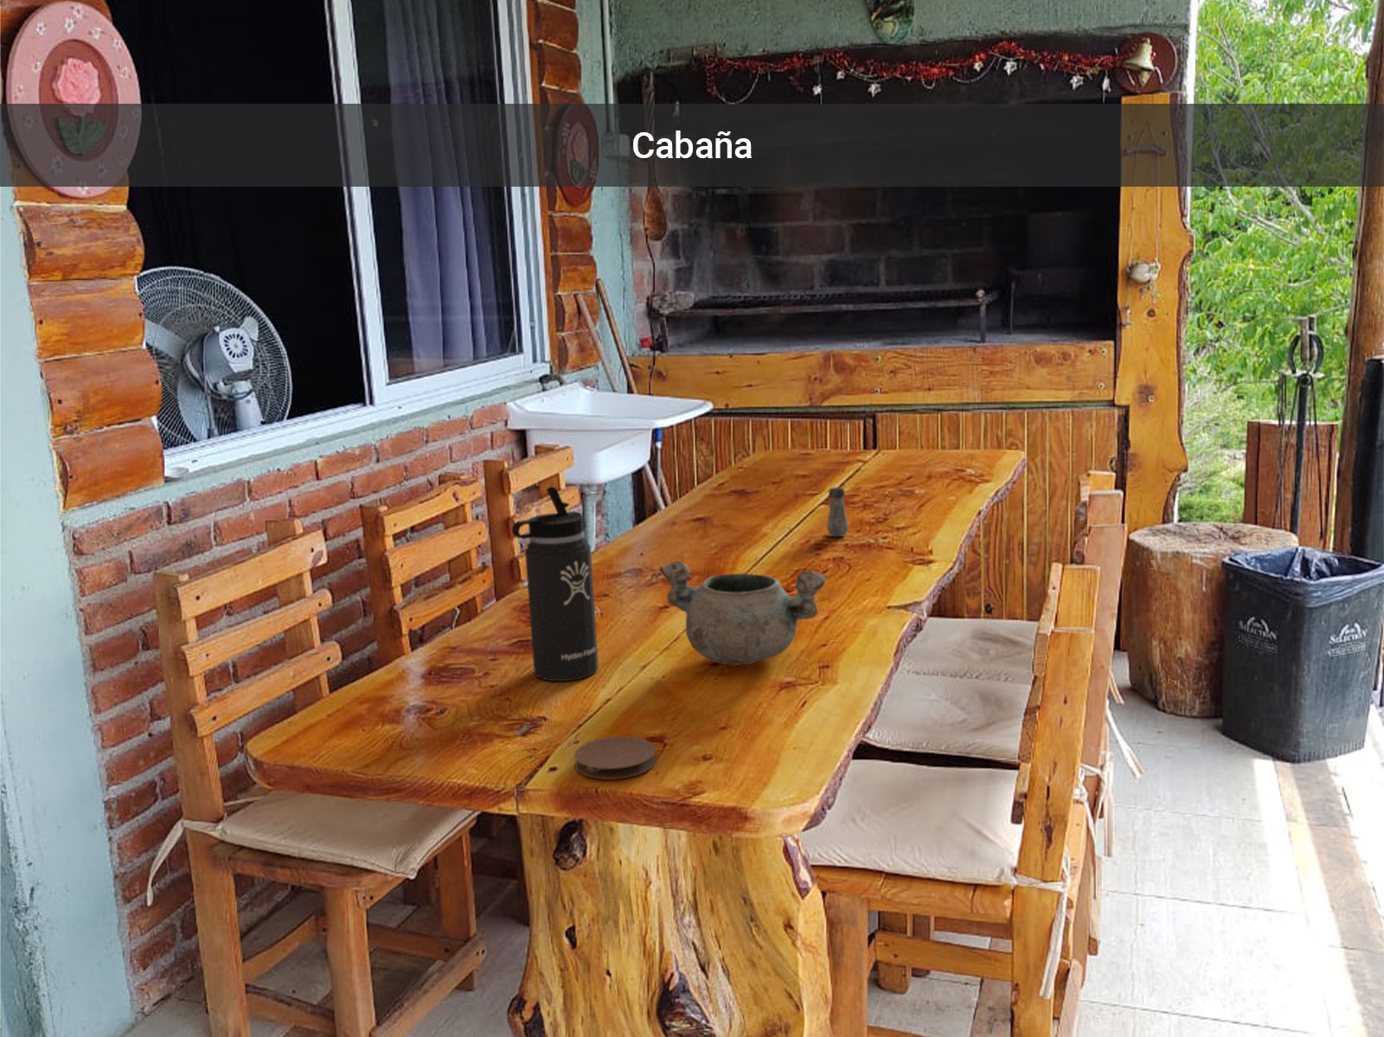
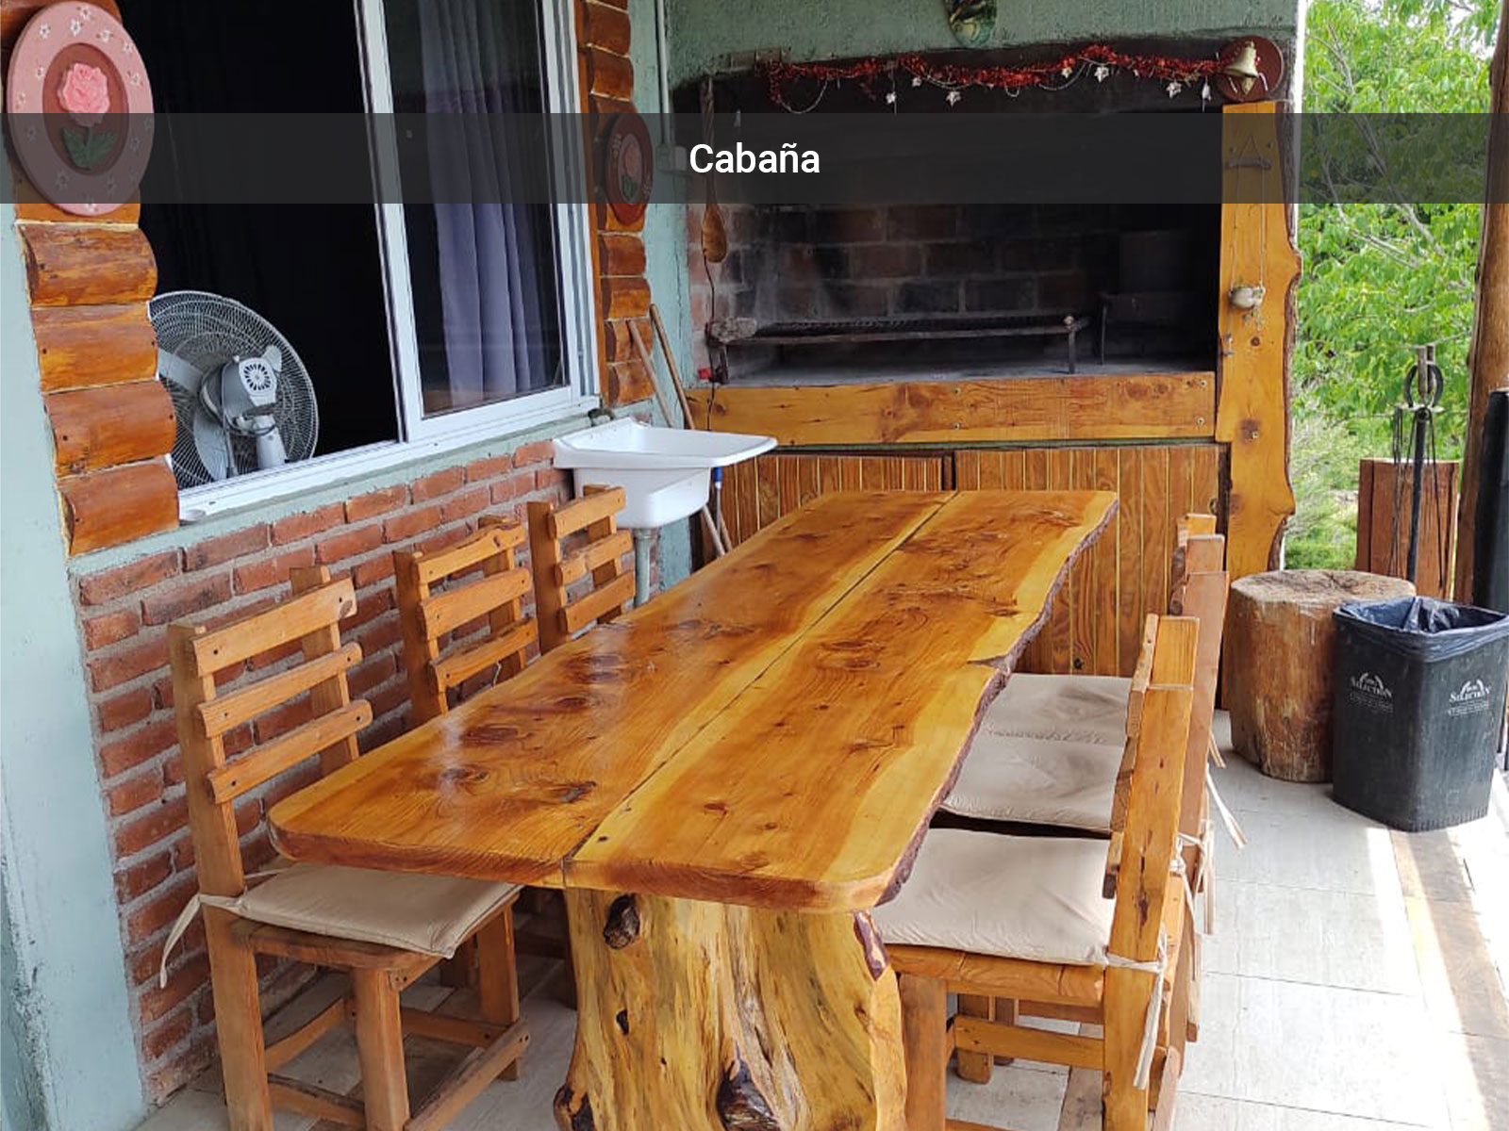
- decorative bowl (744, 611)
- thermos bottle (554, 582)
- salt shaker (837, 512)
- coaster (615, 757)
